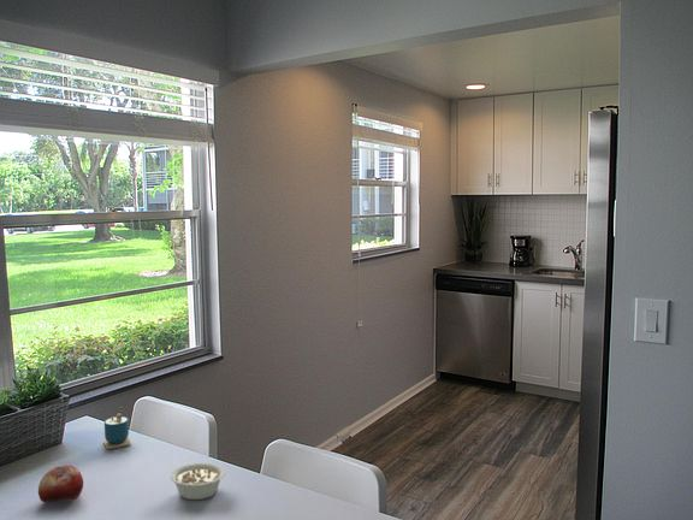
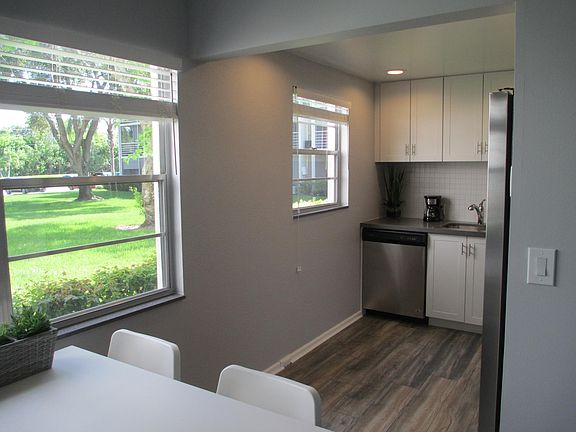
- fruit (61, 484)
- cup (116, 424)
- legume (200, 480)
